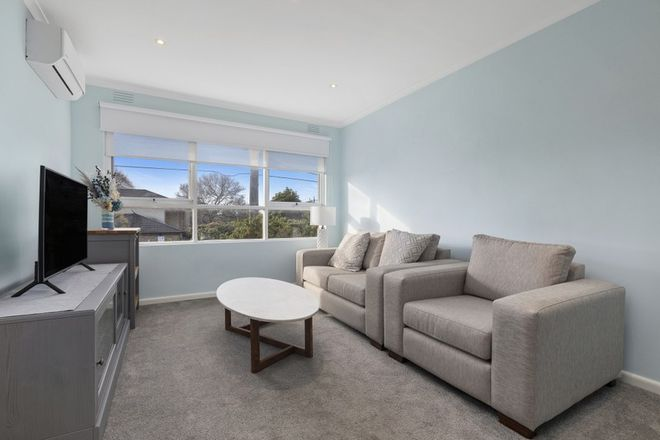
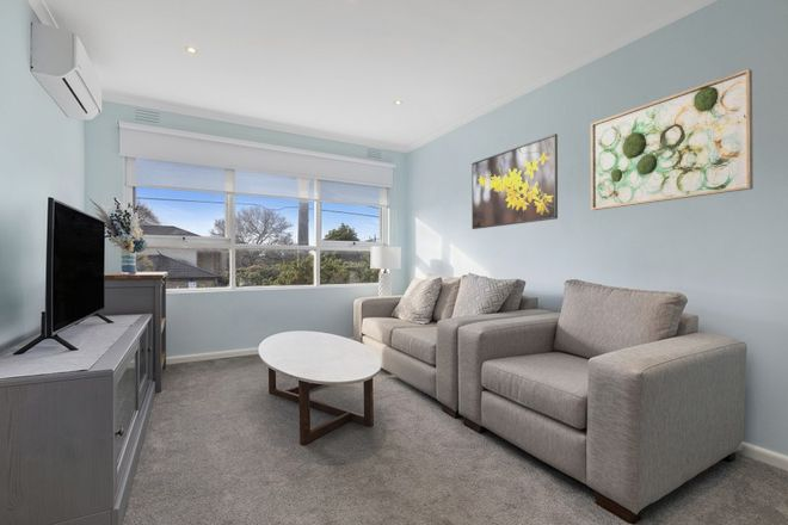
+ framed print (509, 187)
+ wall art (658, 150)
